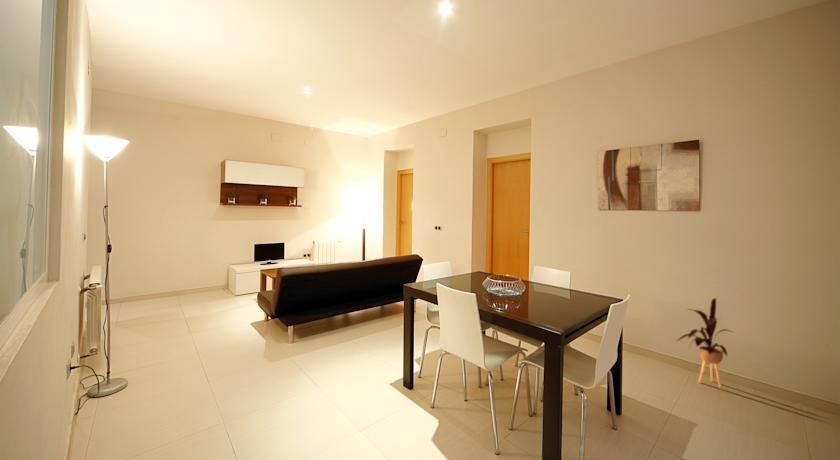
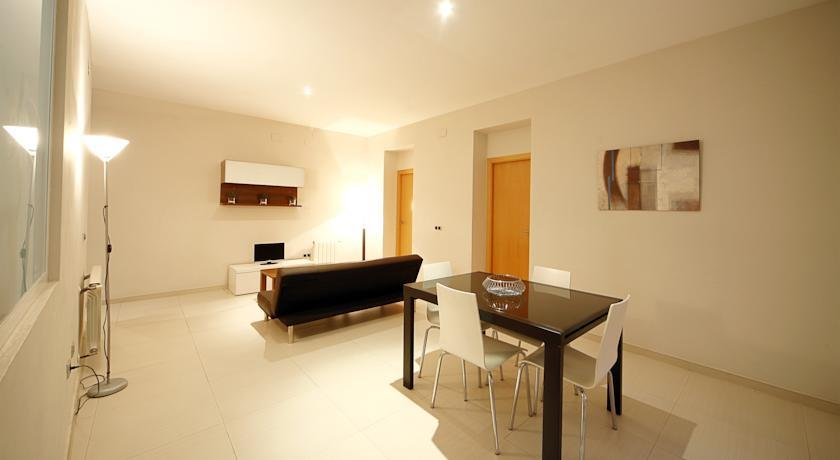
- house plant (704, 339)
